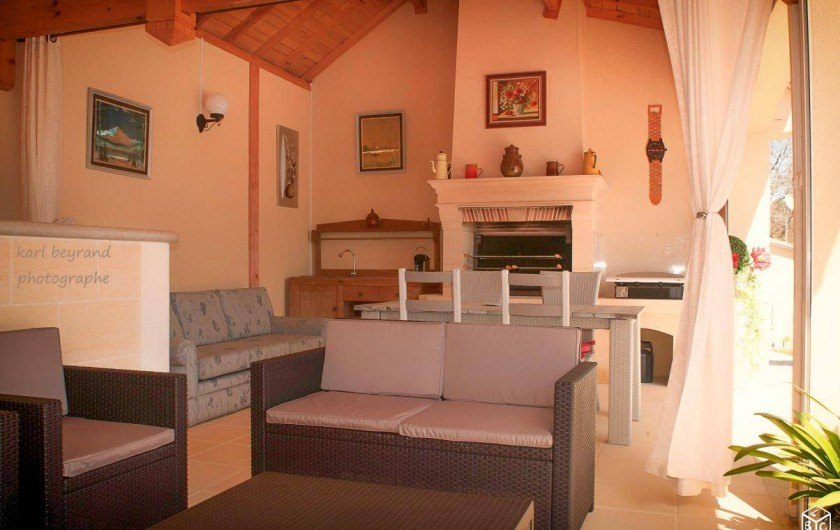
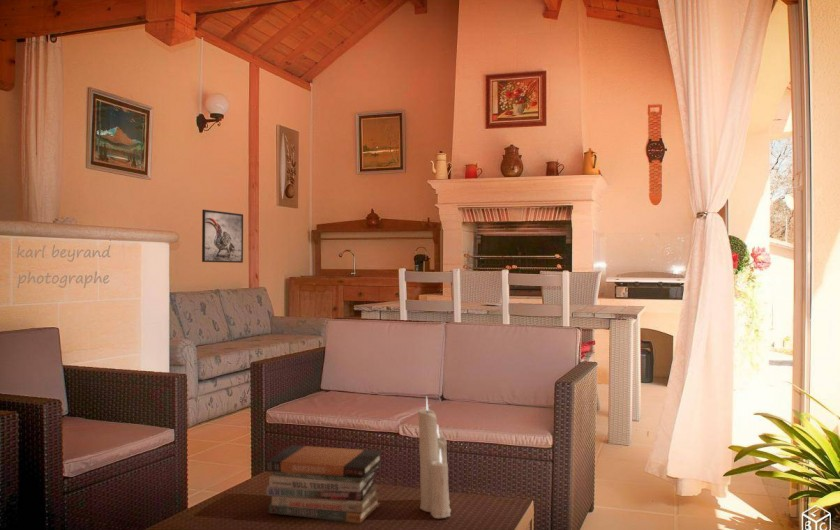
+ book stack (324, 481)
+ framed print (223, 237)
+ candle (434, 449)
